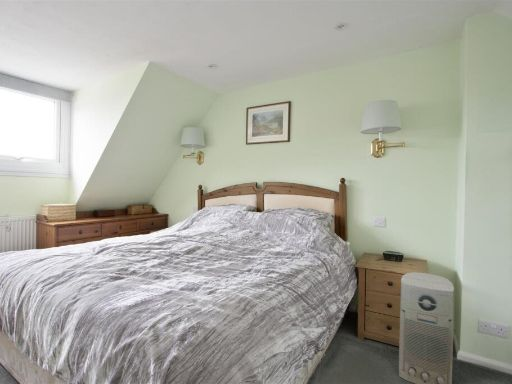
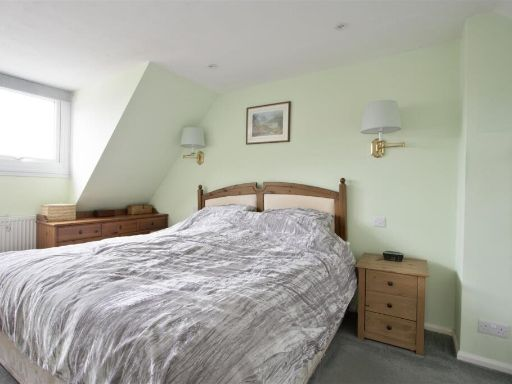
- air purifier (425, 325)
